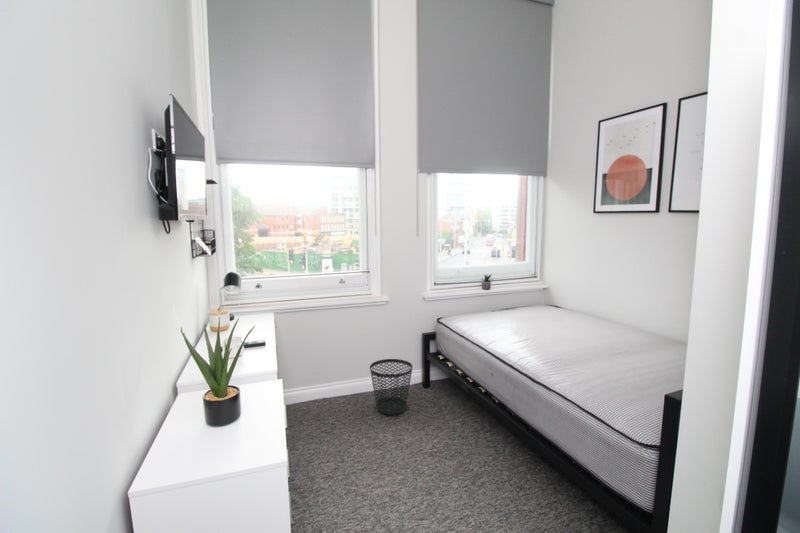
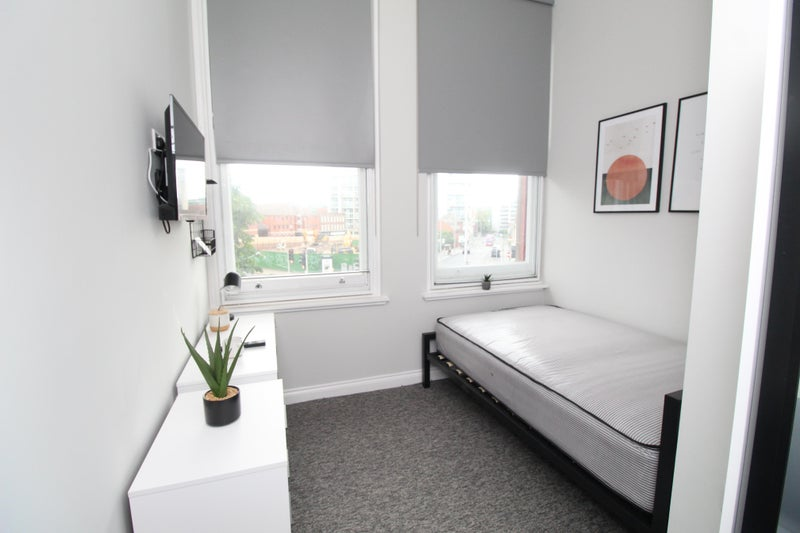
- wastebasket (391, 387)
